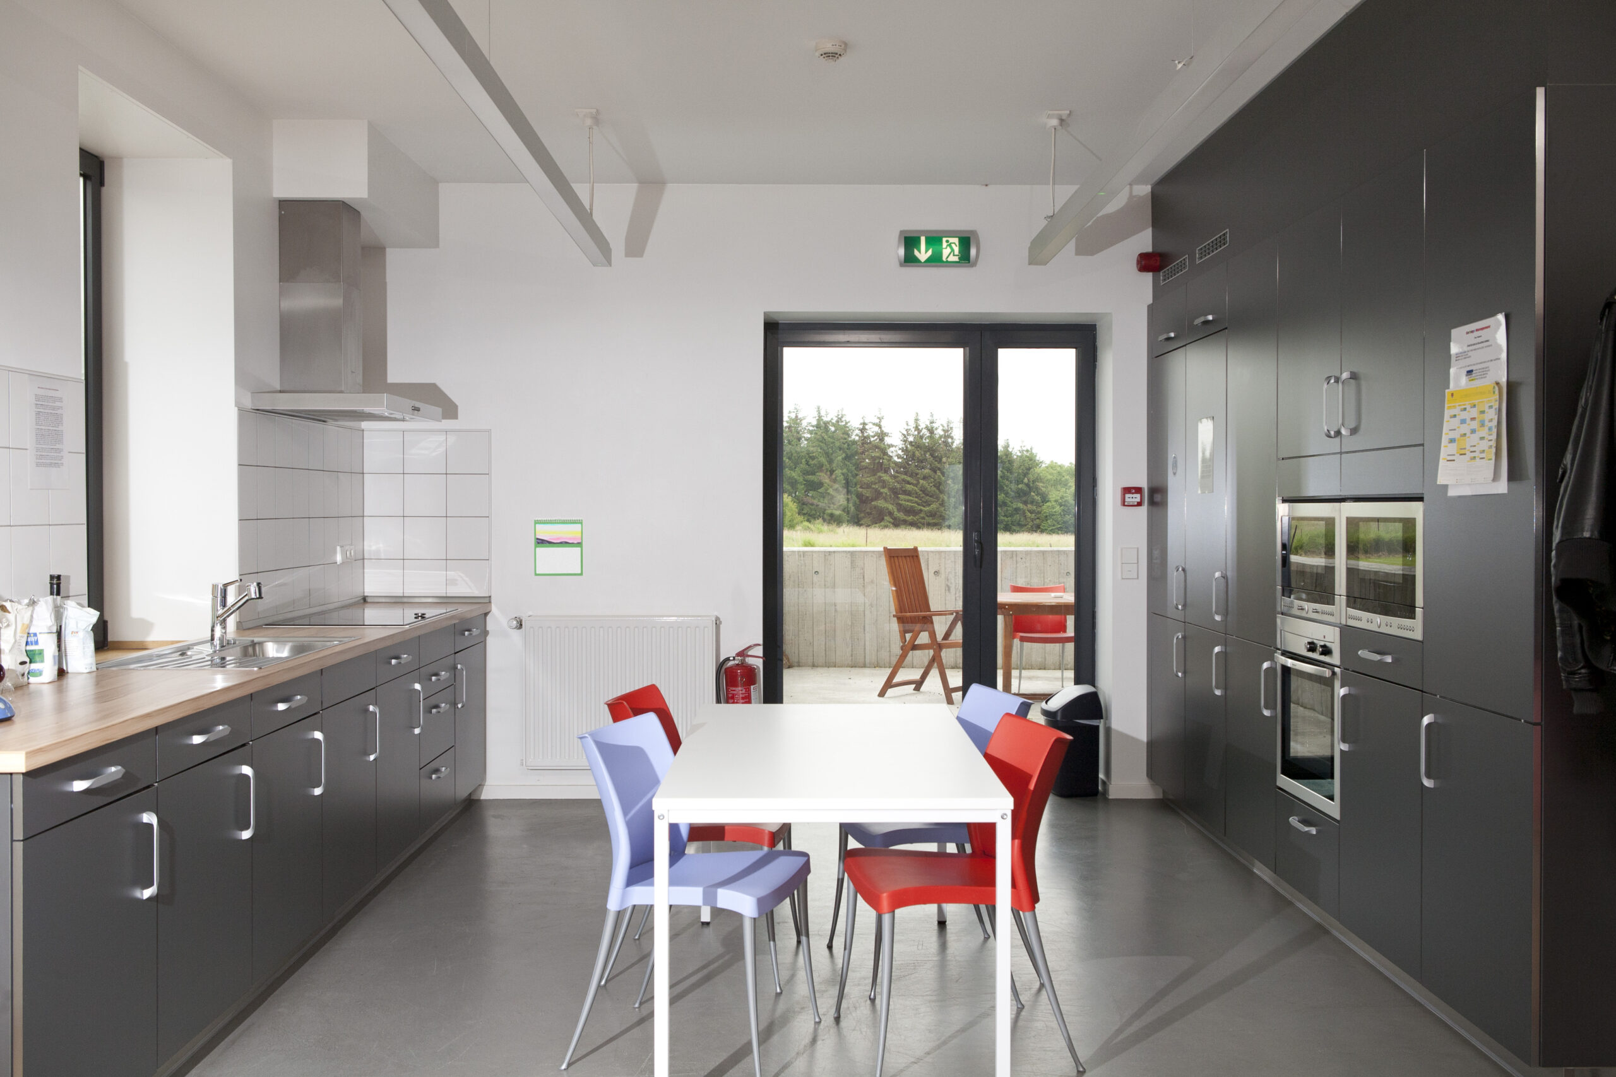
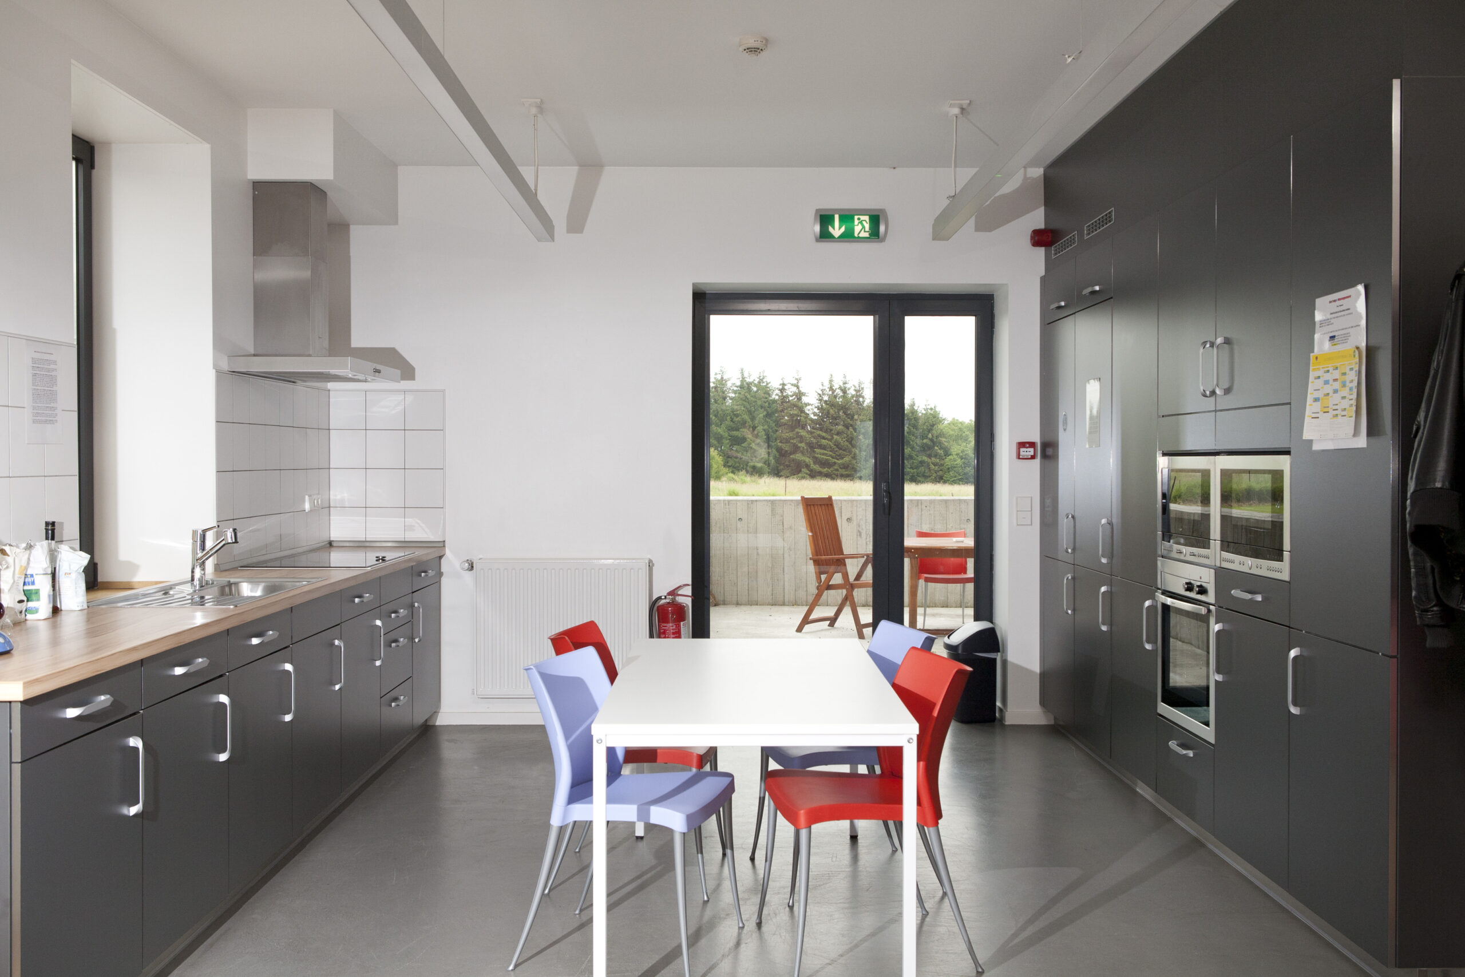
- calendar (559, 546)
